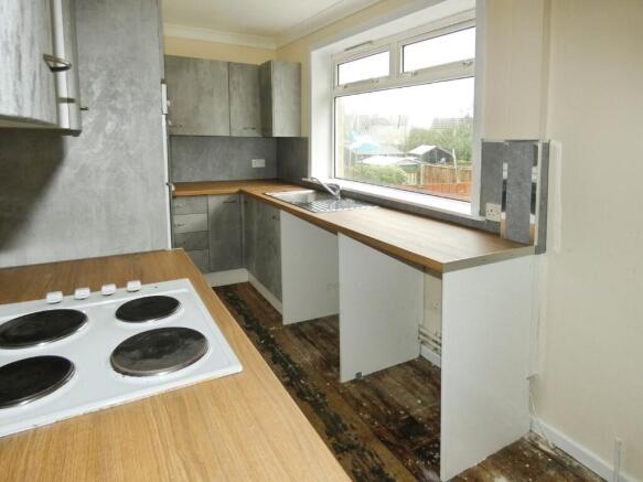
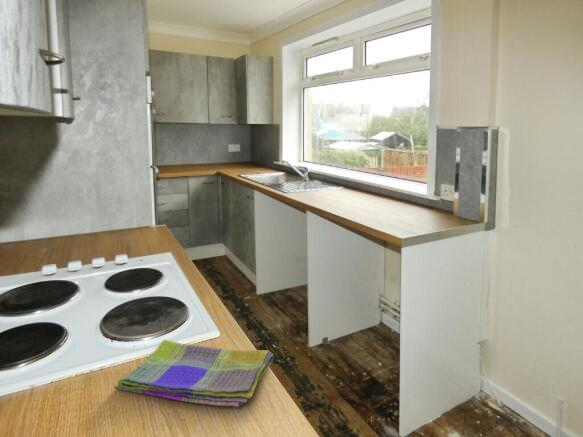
+ dish towel (201, 368)
